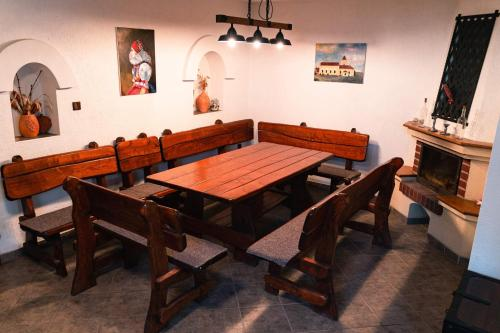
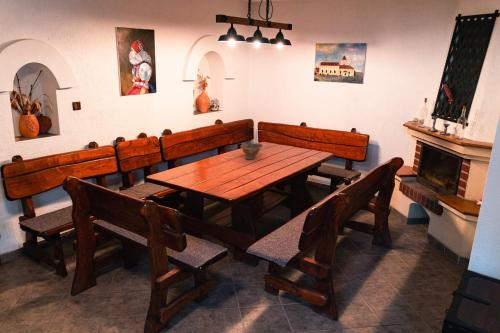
+ bowl (251, 151)
